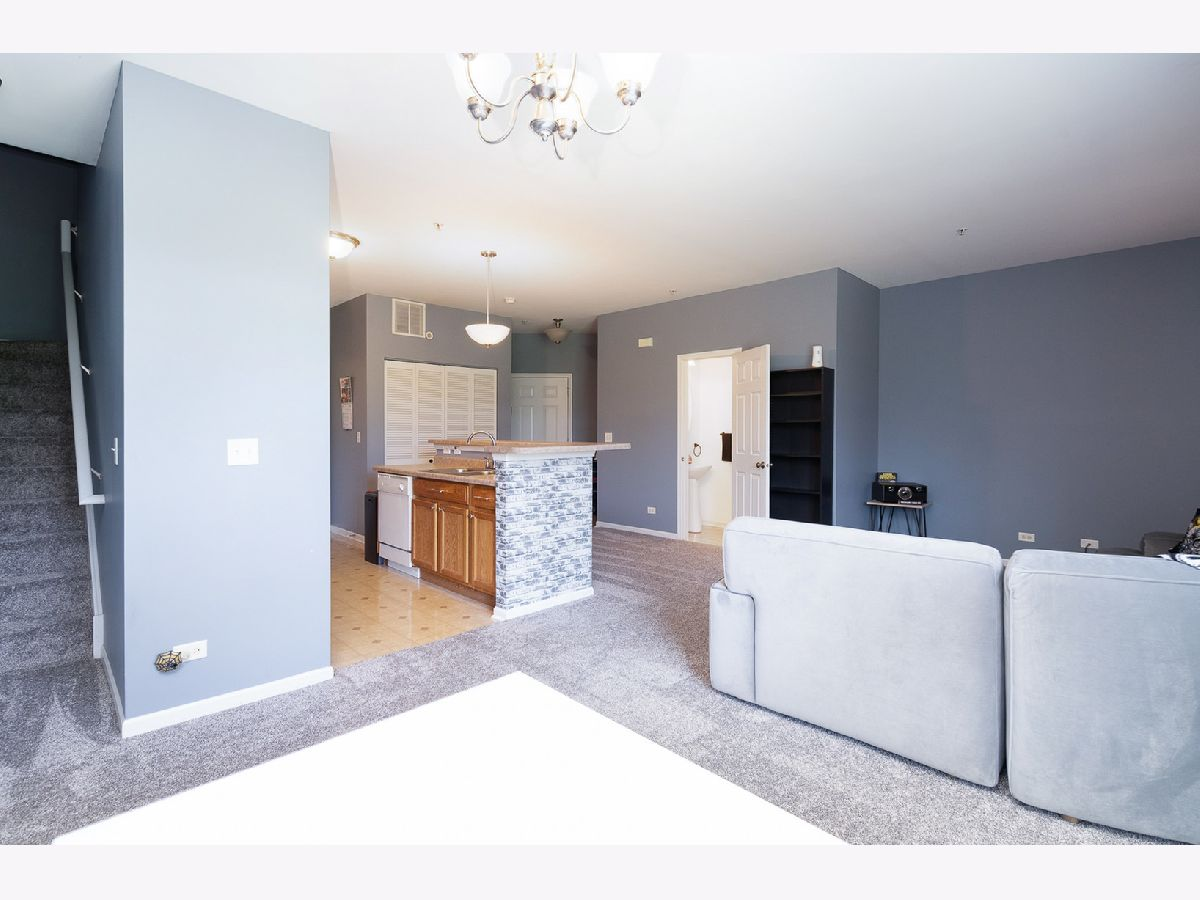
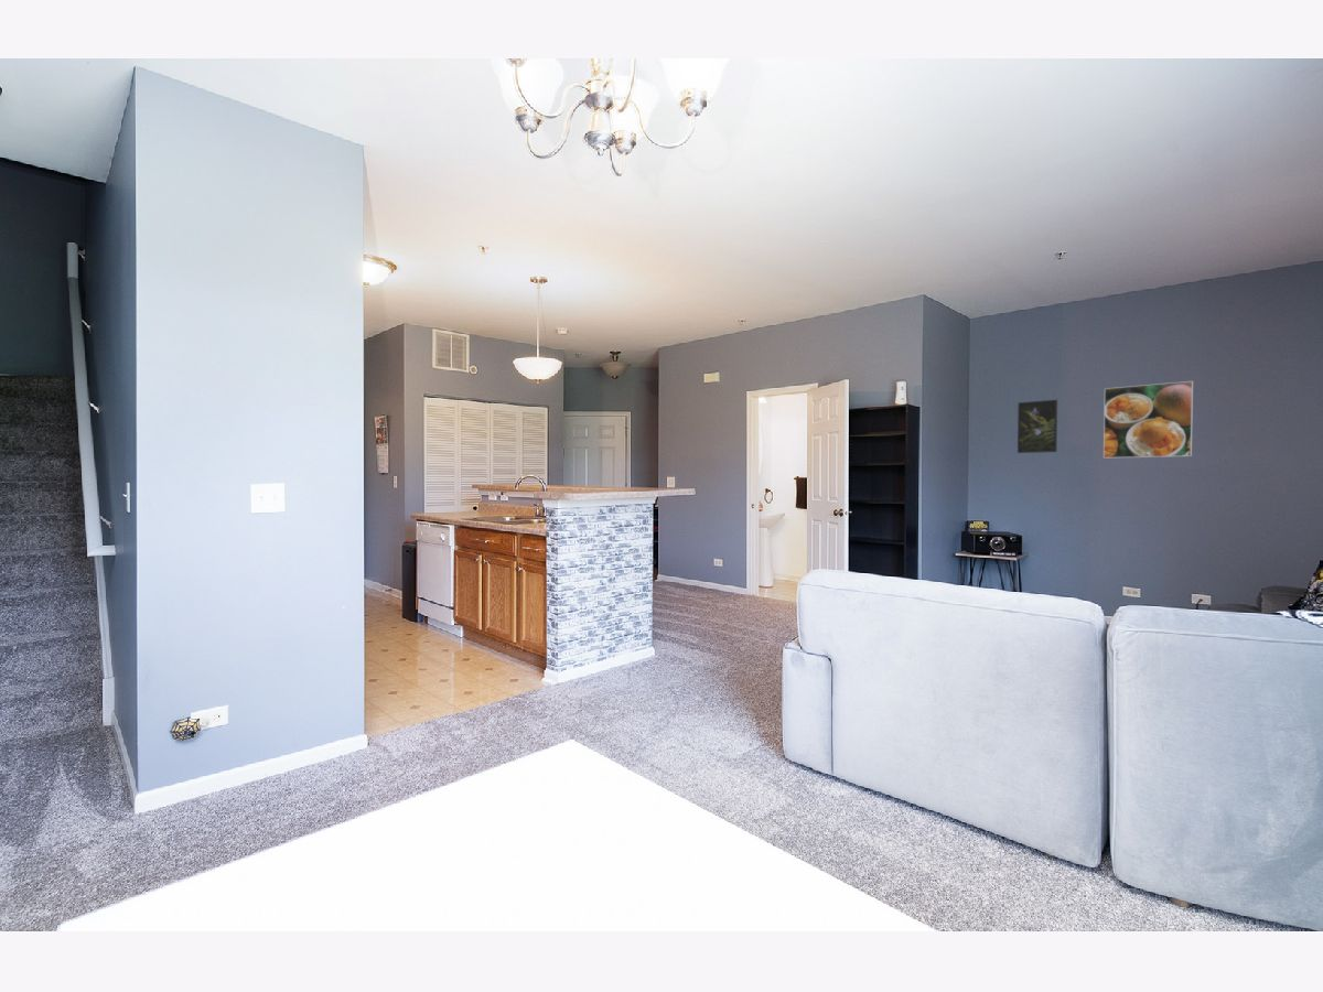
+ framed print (1036, 427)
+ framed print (1145, 421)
